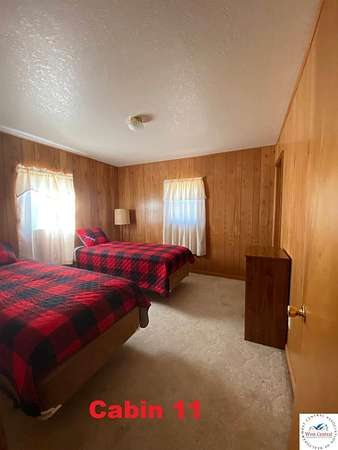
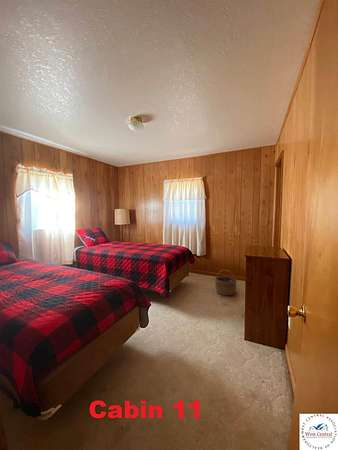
+ wicker basket (225, 281)
